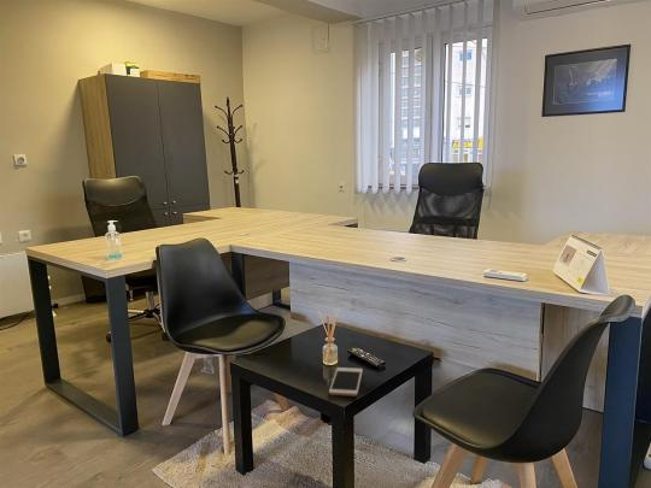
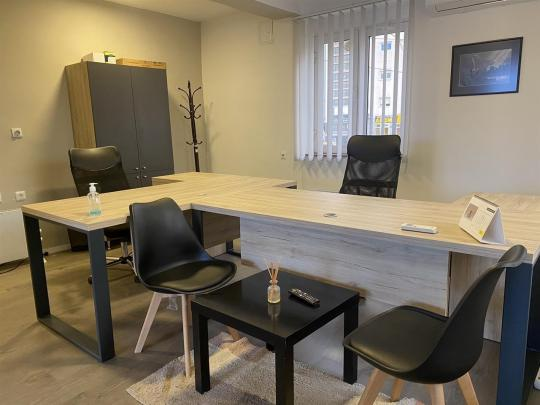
- cell phone (346, 381)
